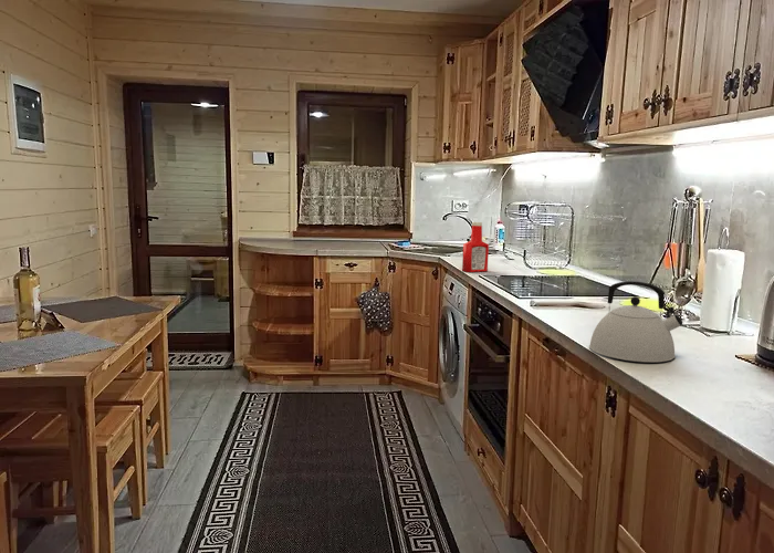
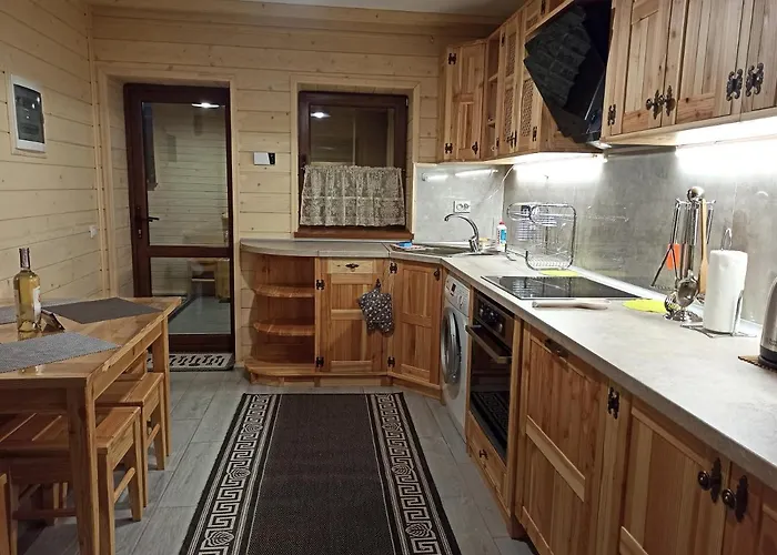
- soap bottle (475, 247)
- kettle (636, 316)
